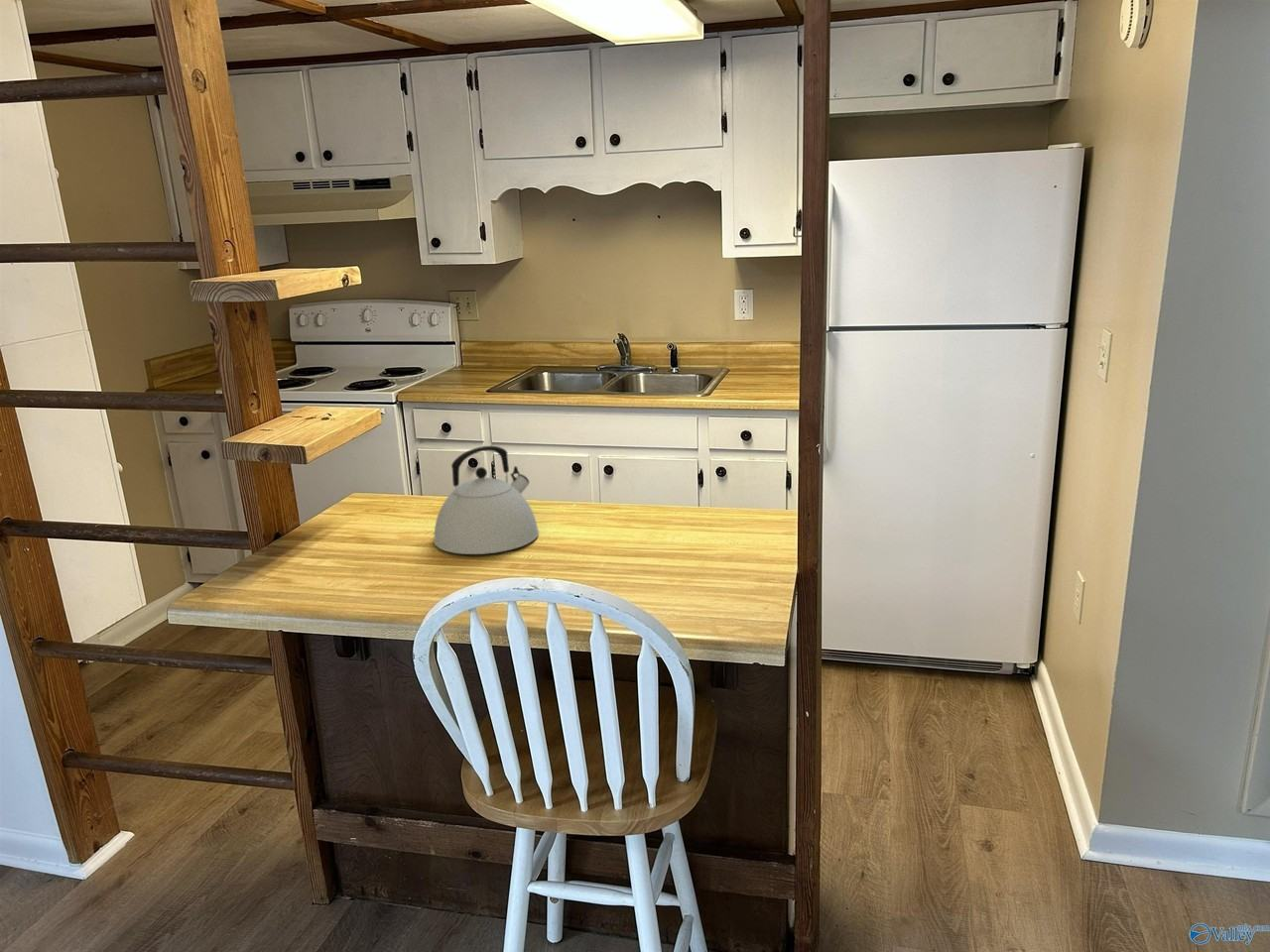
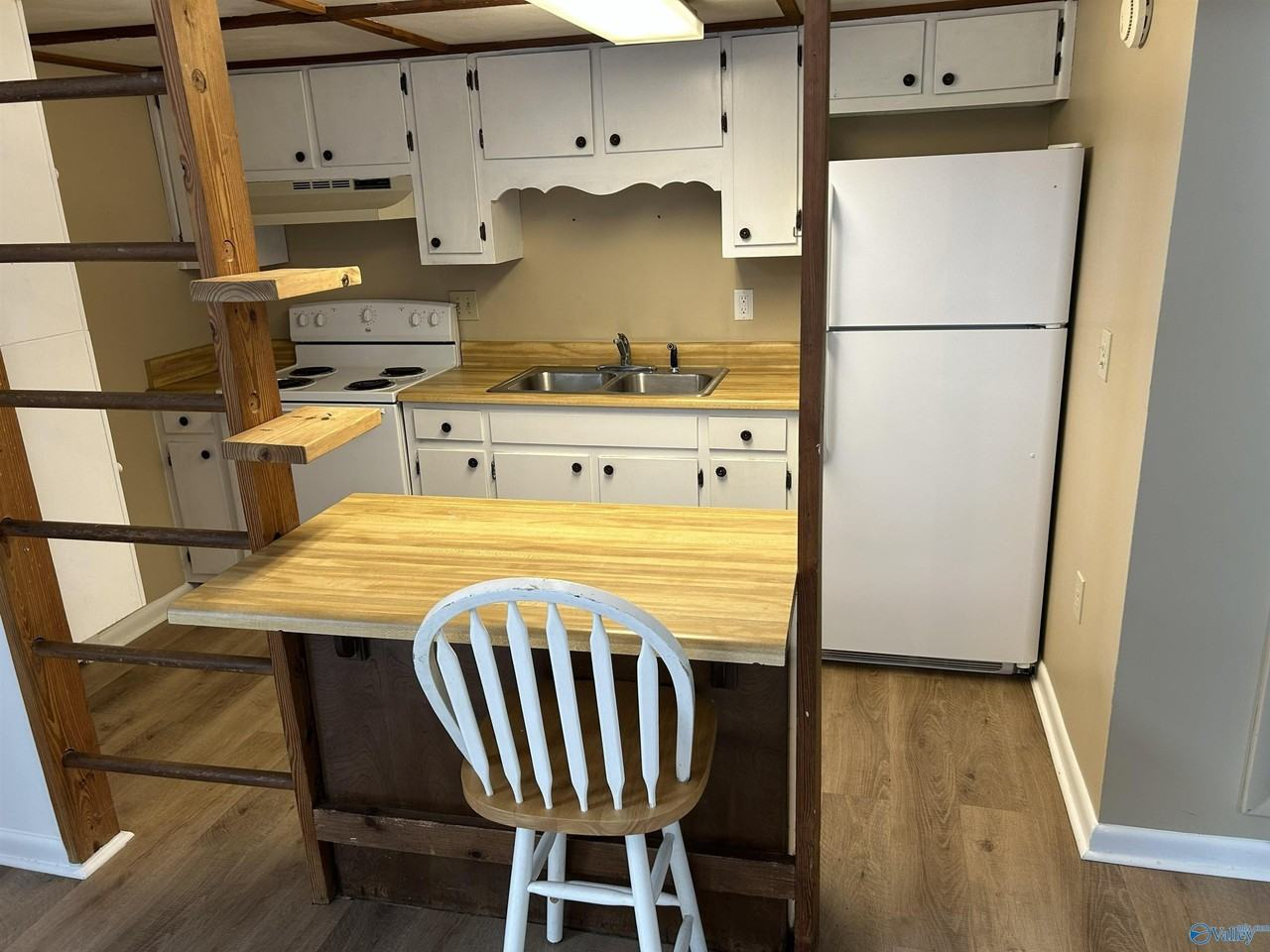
- kettle (484, 492)
